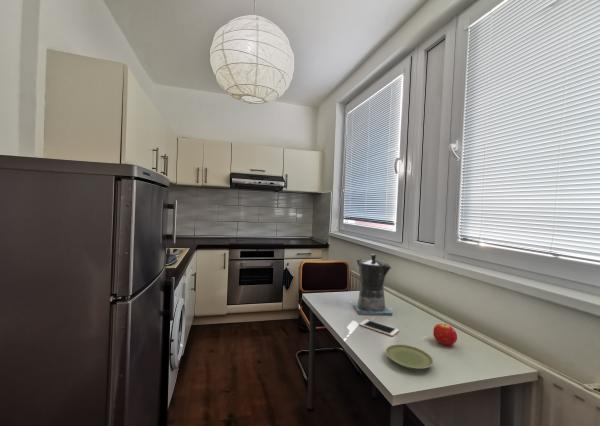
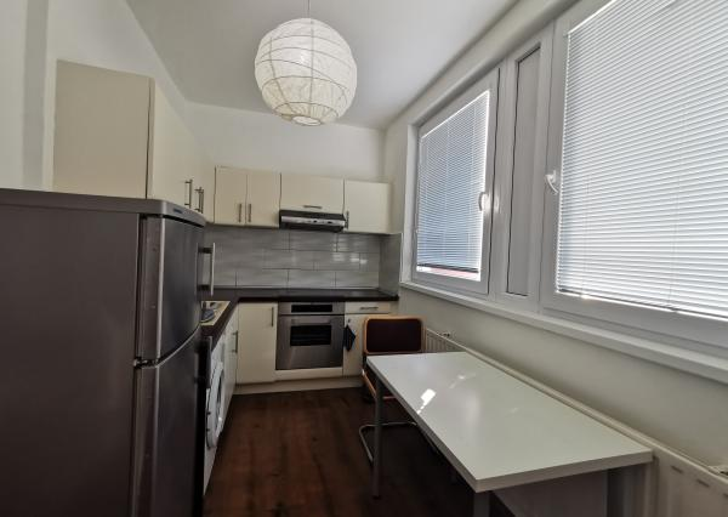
- coffee maker (371, 281)
- fruit (445, 333)
- cell phone (378, 327)
- plate (408, 358)
